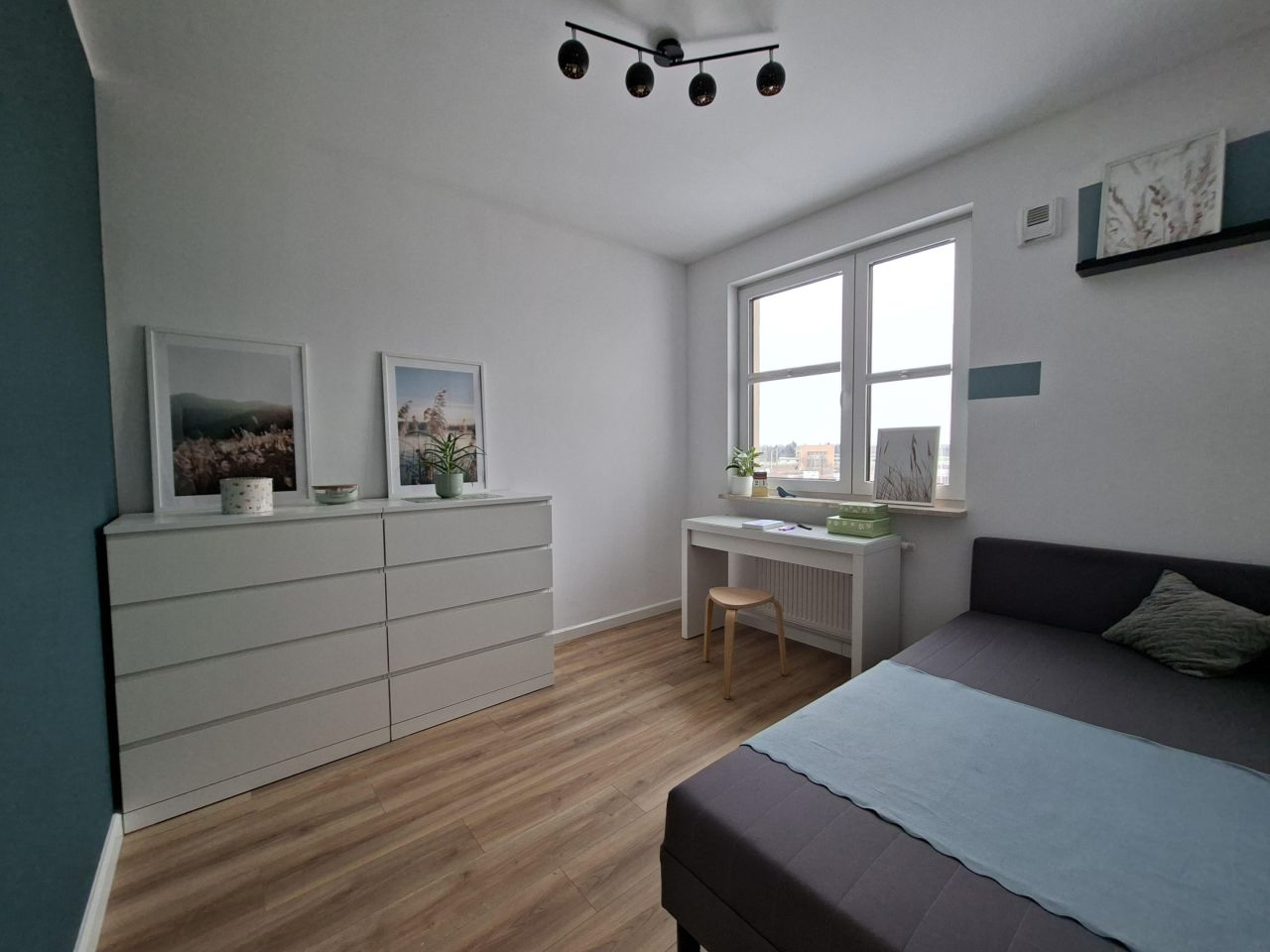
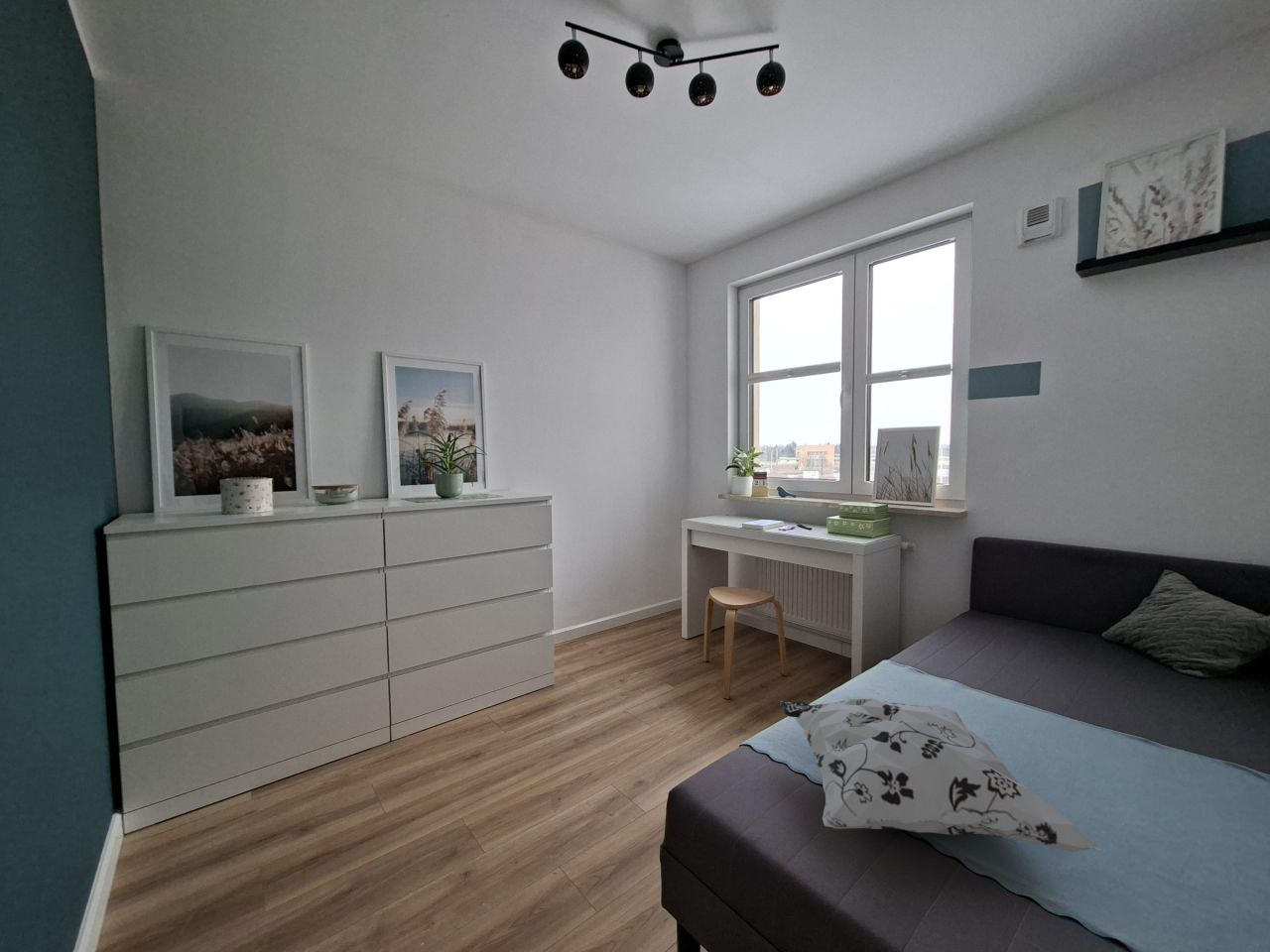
+ decorative pillow (902, 758)
